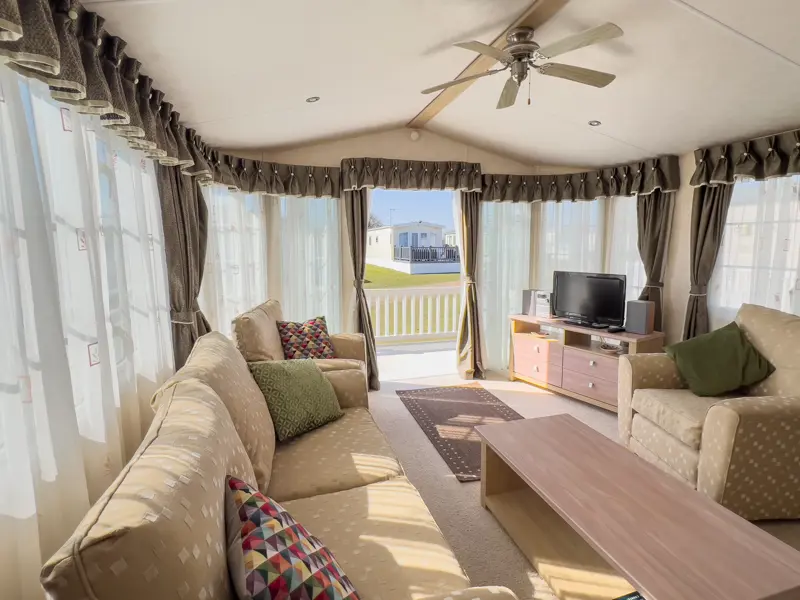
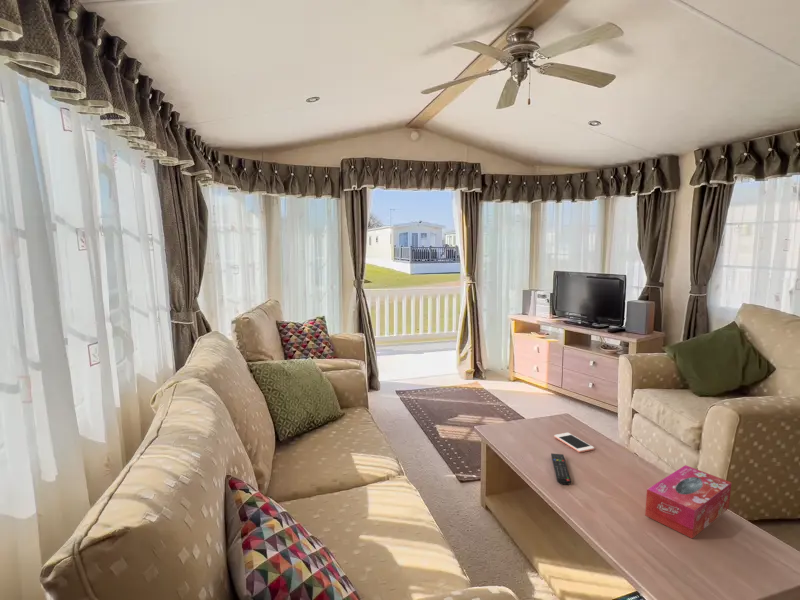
+ remote control (560, 468)
+ cell phone (573, 442)
+ tissue box (688, 498)
